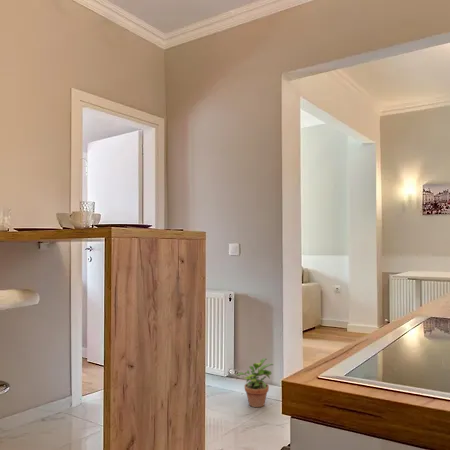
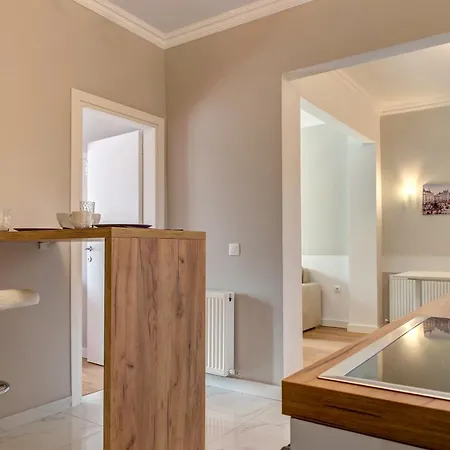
- potted plant (255, 380)
